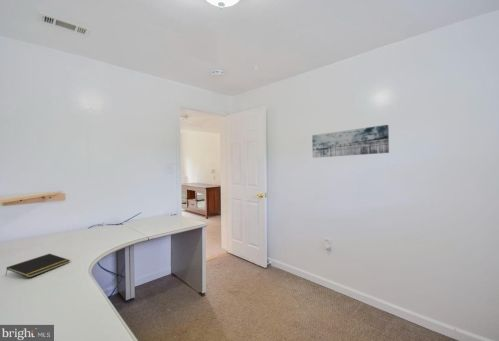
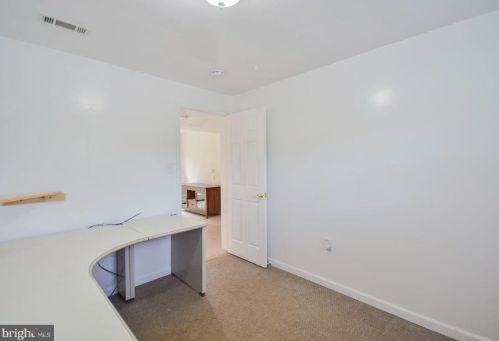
- wall art (346, 143)
- notepad (40, 264)
